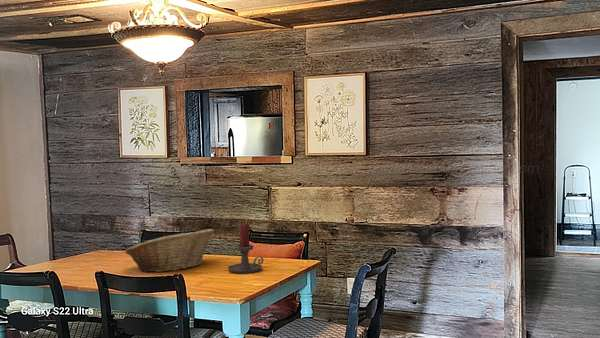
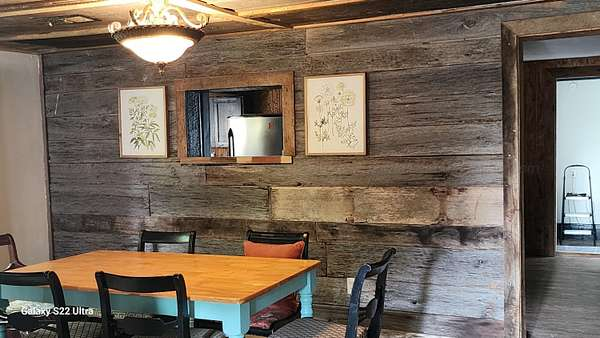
- candle holder (247, 246)
- fruit basket (171, 248)
